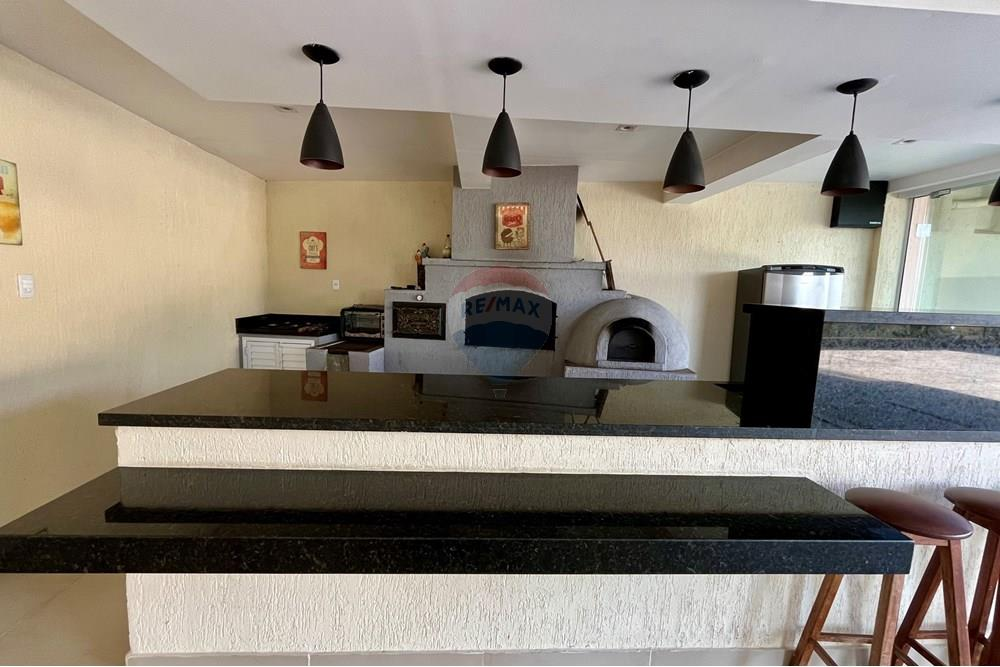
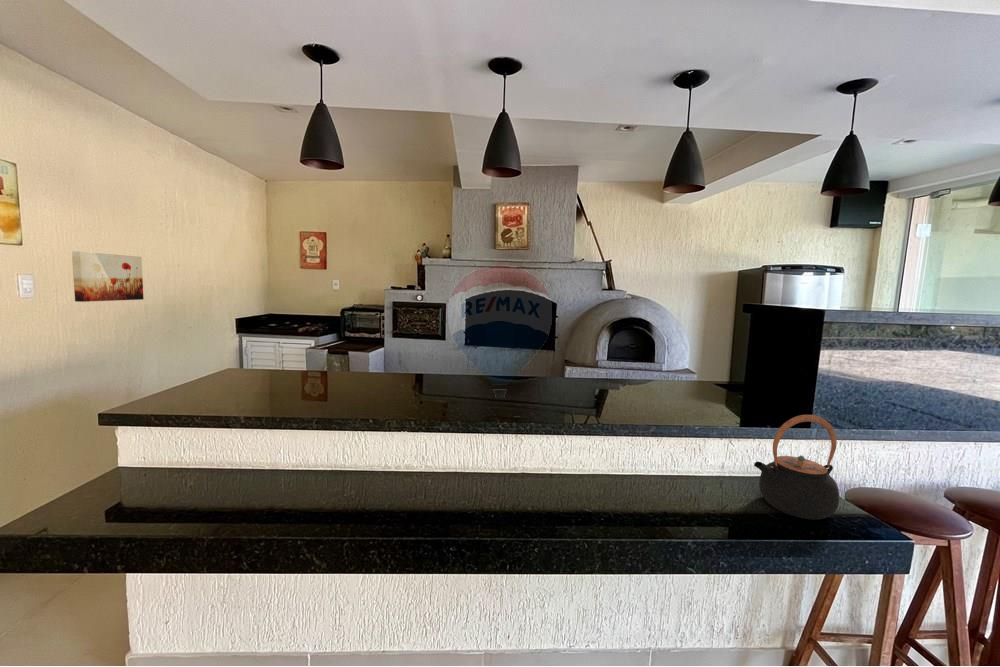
+ wall art (110, 277)
+ teapot (795, 461)
